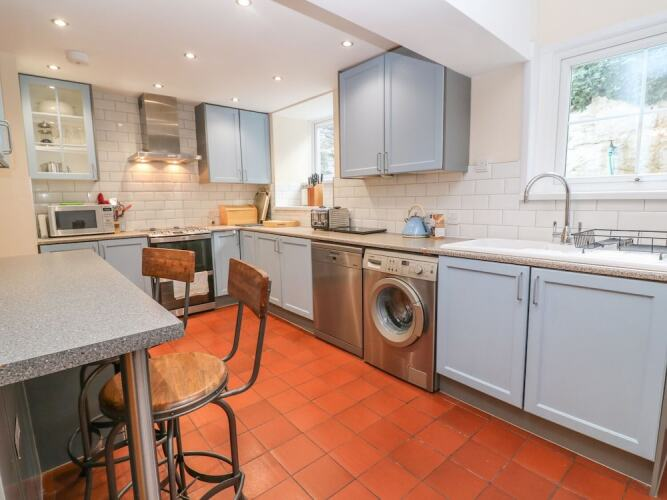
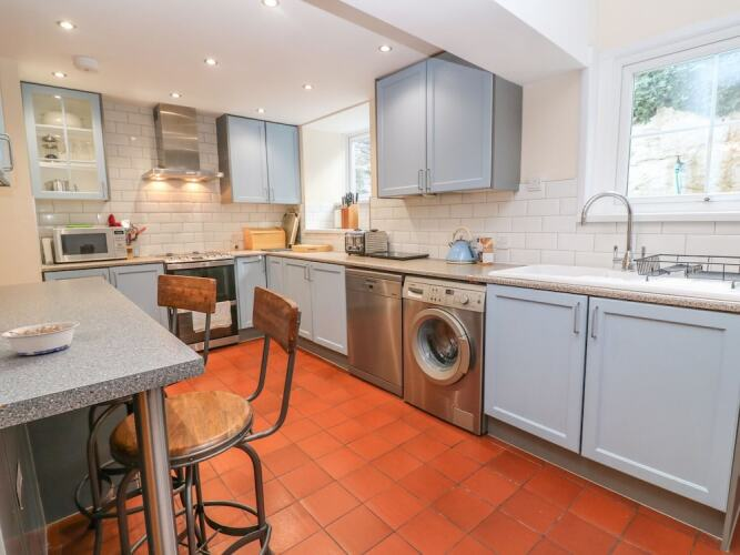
+ legume (39, 336)
